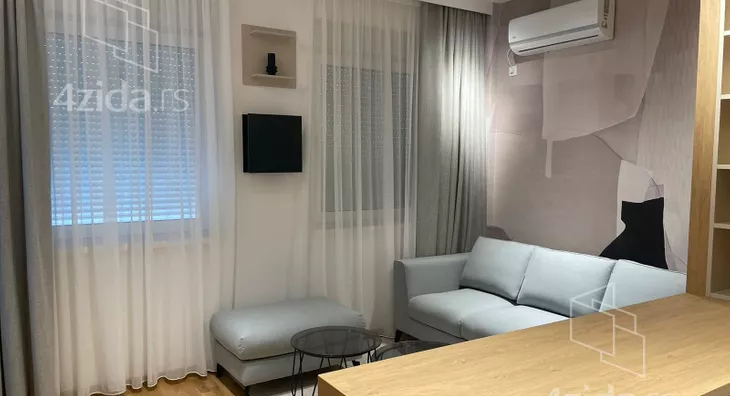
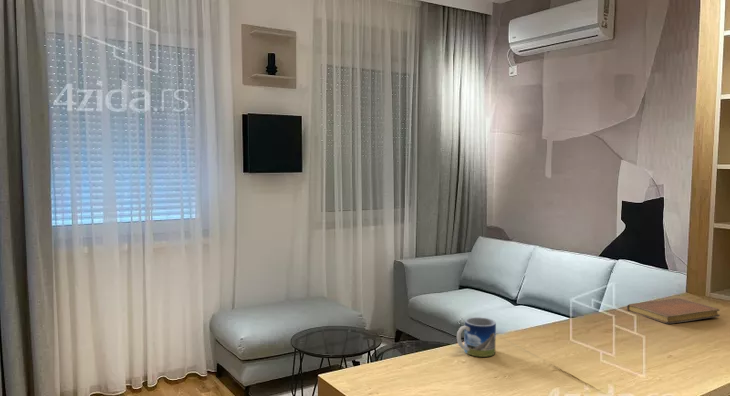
+ mug (474, 337)
+ notebook (672, 309)
